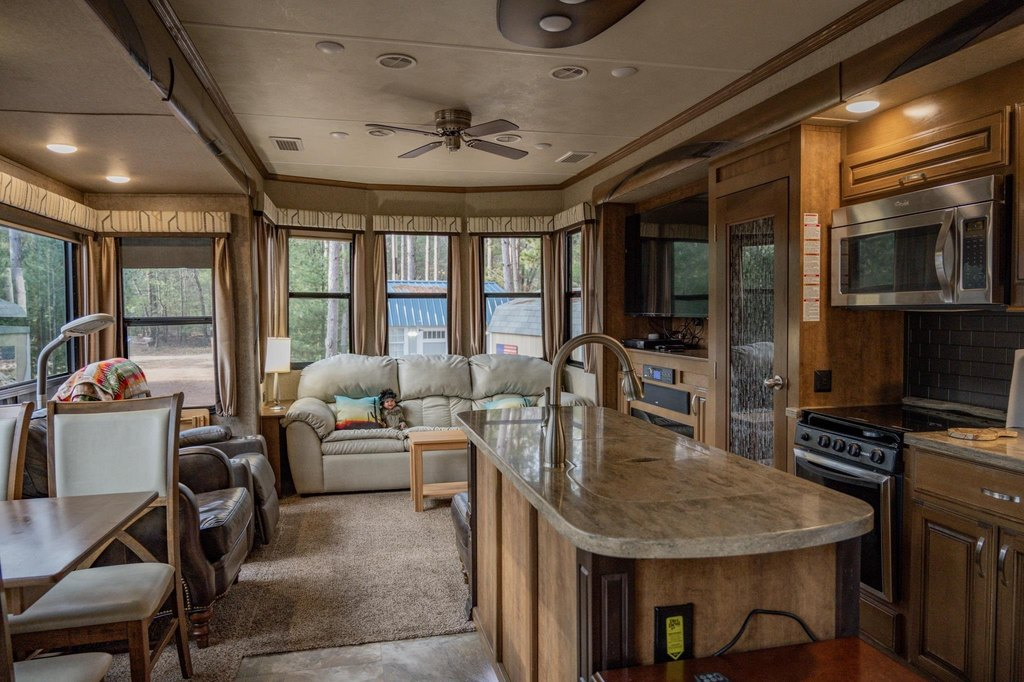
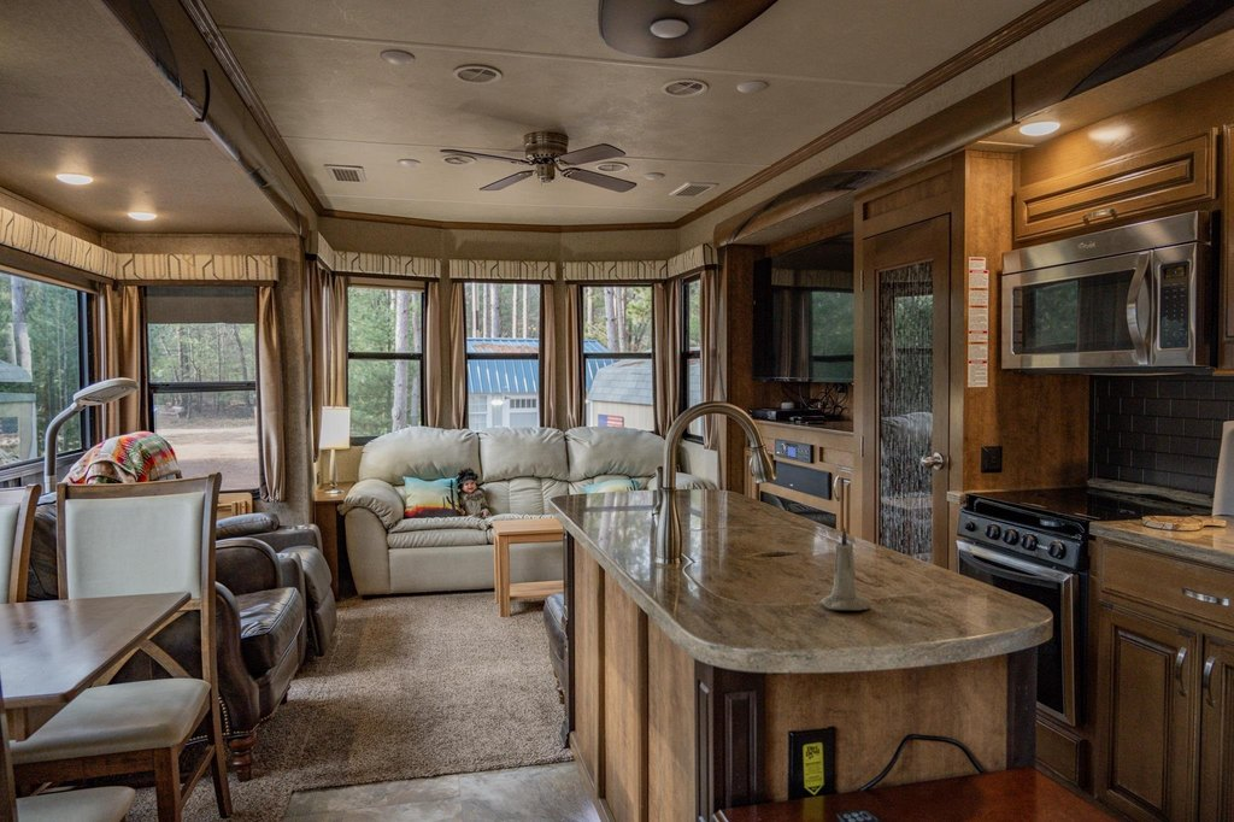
+ candle (846, 566)
